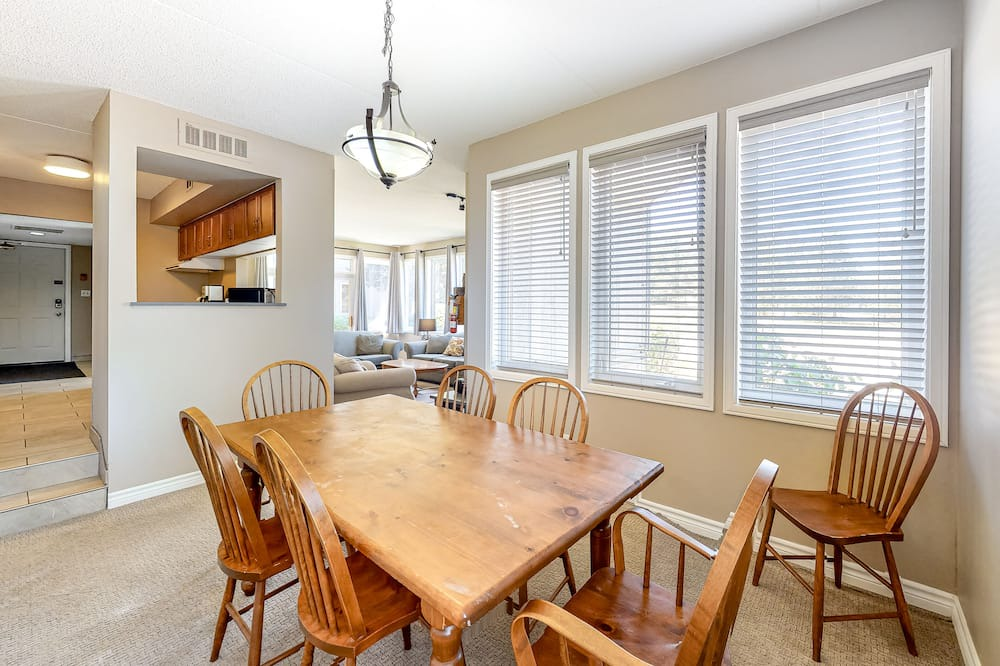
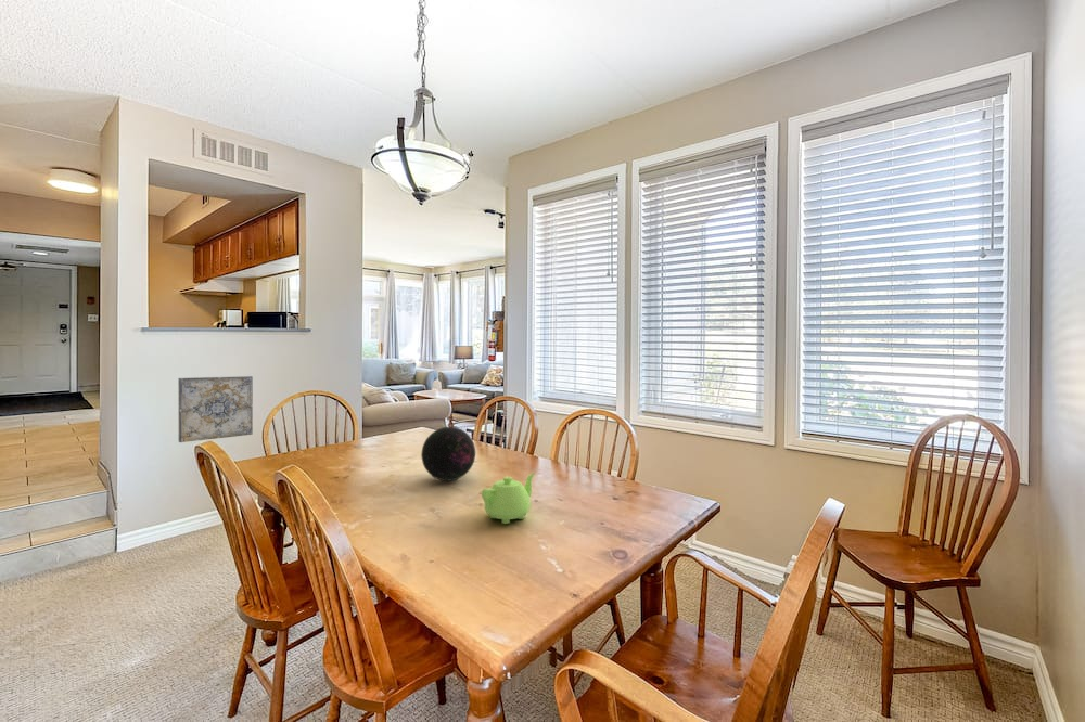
+ decorative orb (448, 453)
+ teapot (509, 497)
+ wall art (217, 408)
